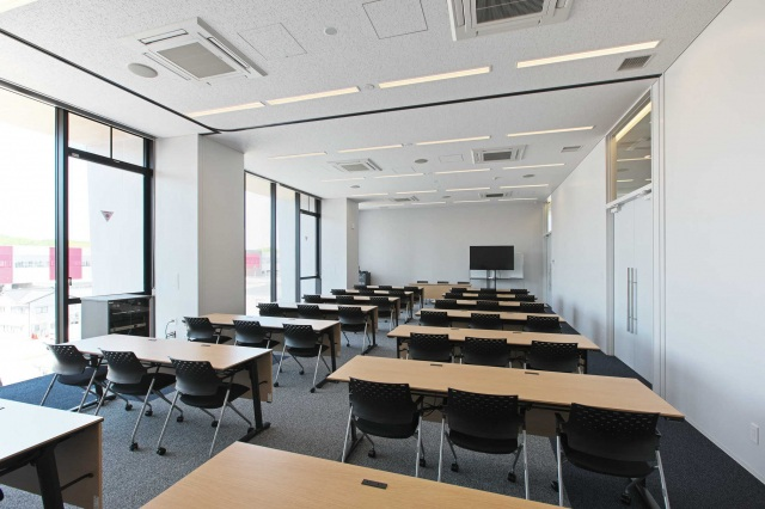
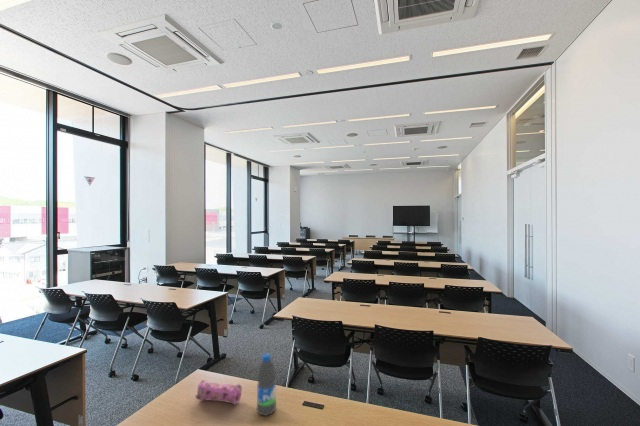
+ water bottle (266, 382)
+ pencil case (219, 391)
